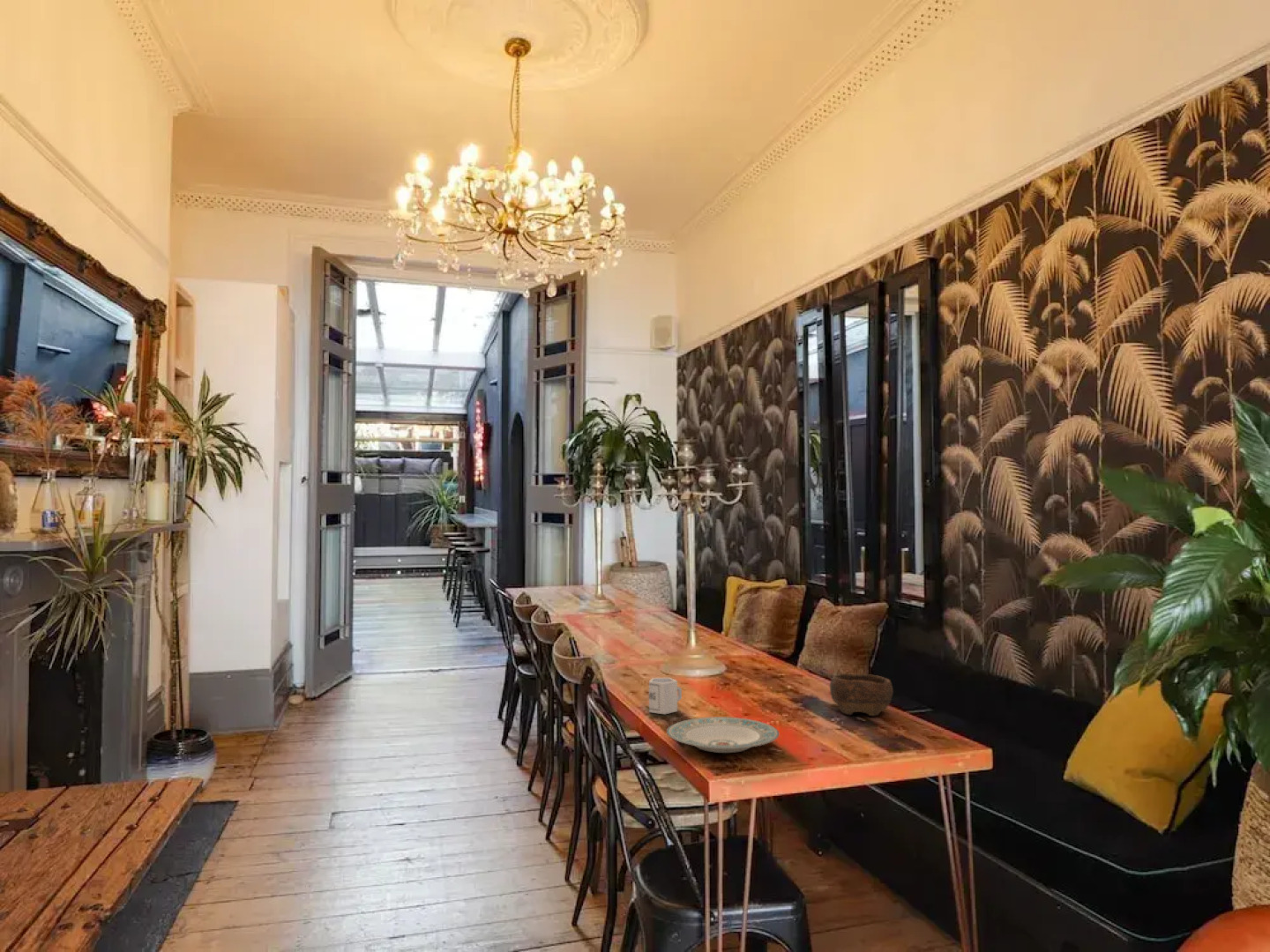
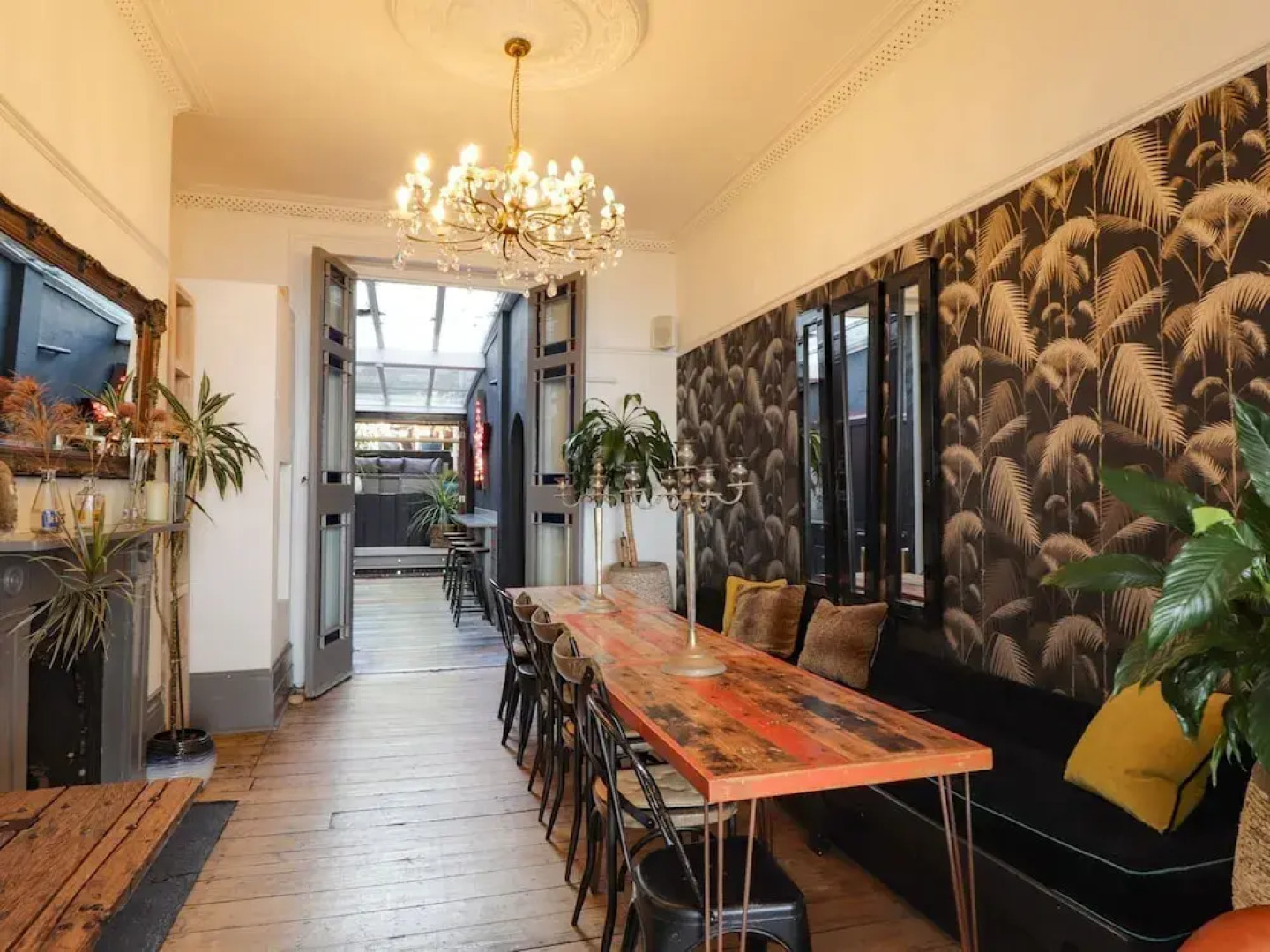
- plate (722, 738)
- cup (665, 695)
- bowl (861, 693)
